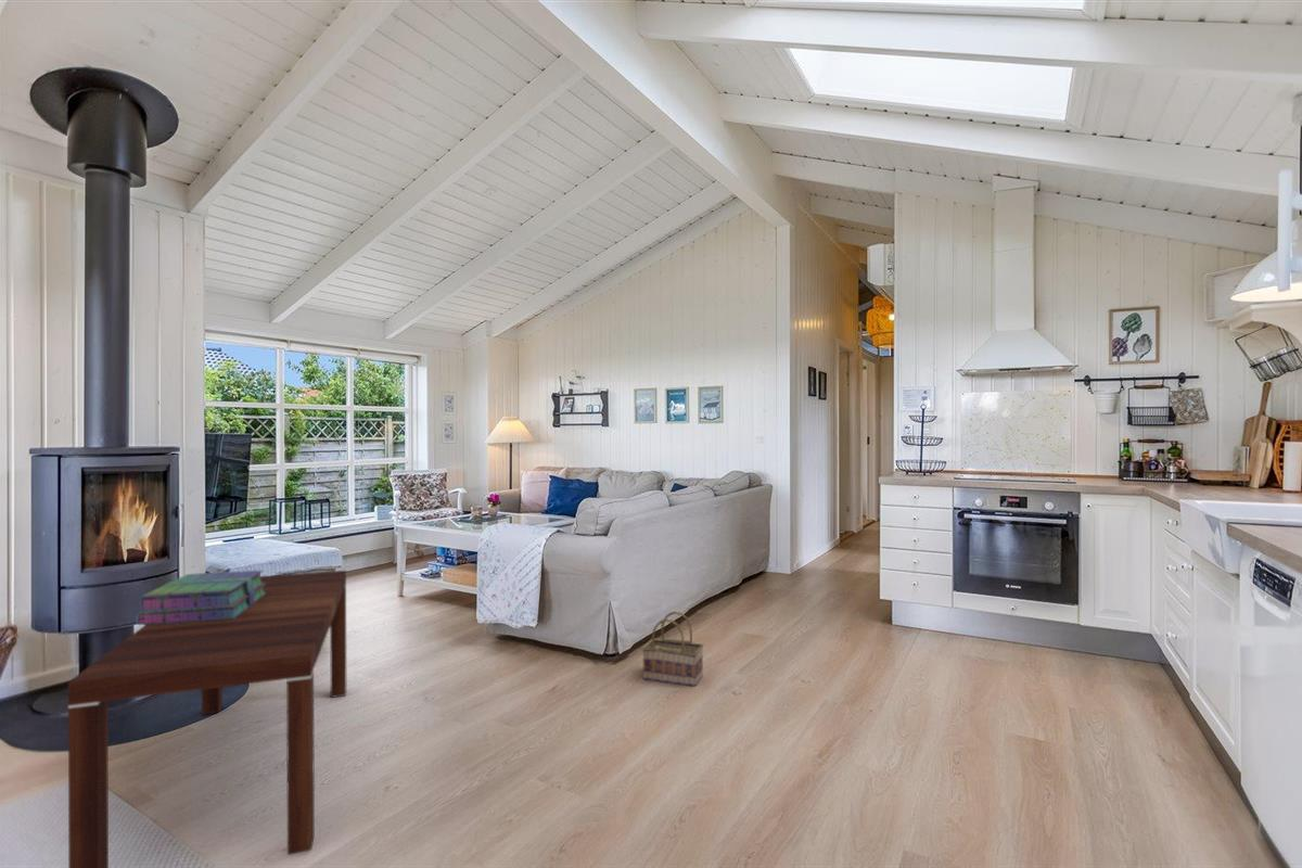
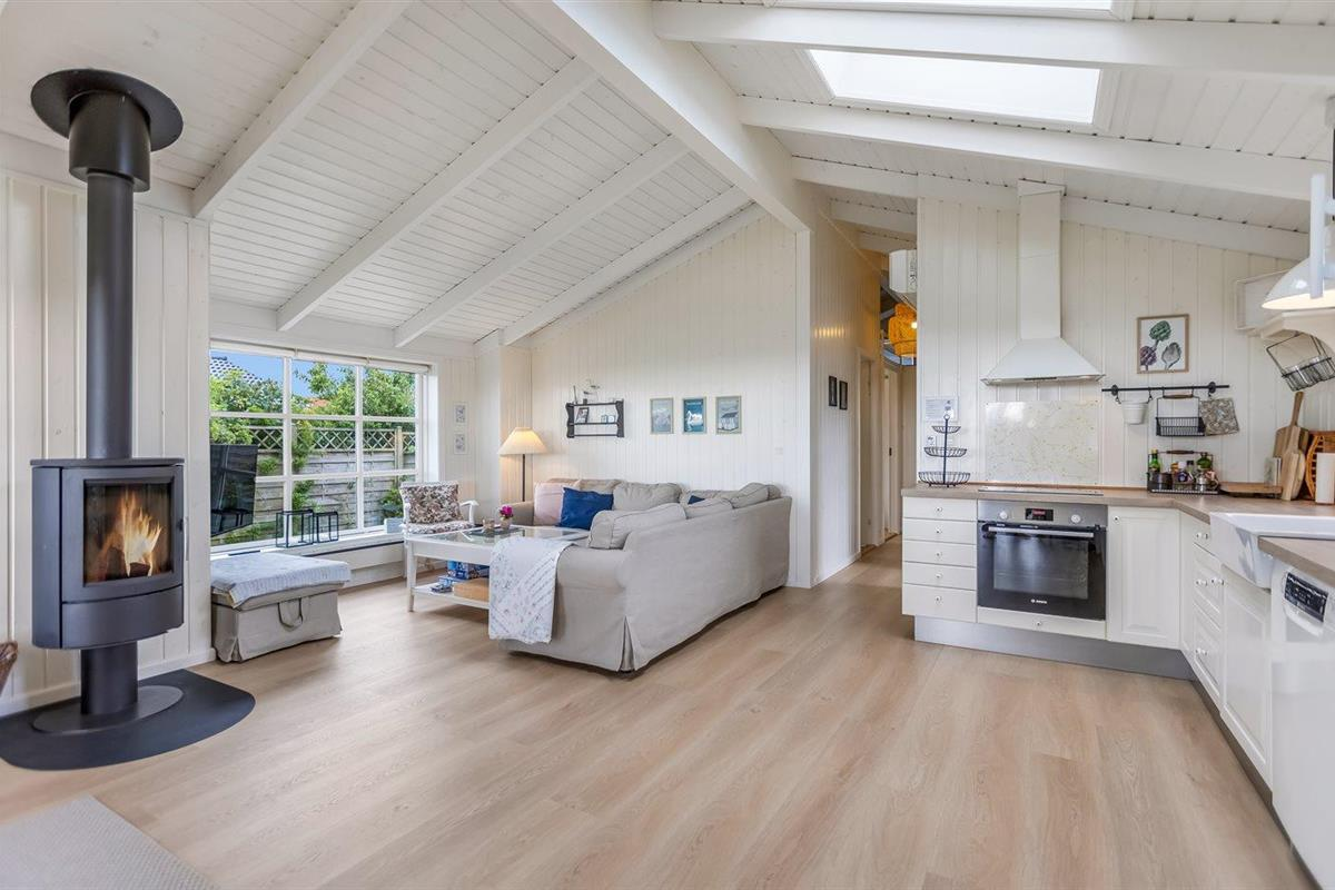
- basket (673, 647)
- stack of books (206, 593)
- coffee table (244, 684)
